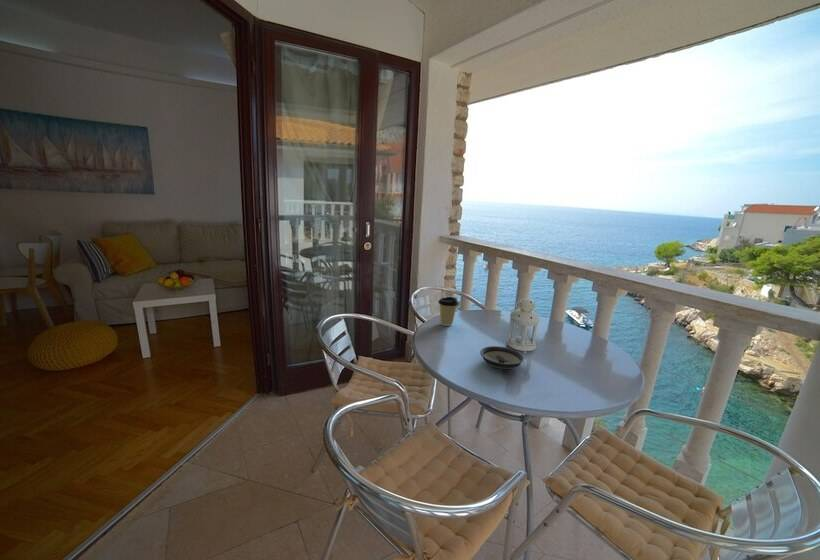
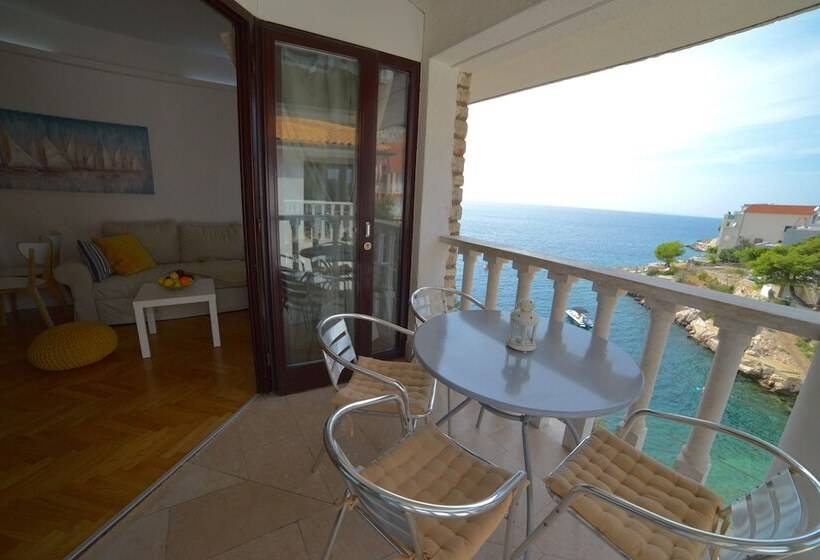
- saucer (501, 359)
- coffee cup (447, 311)
